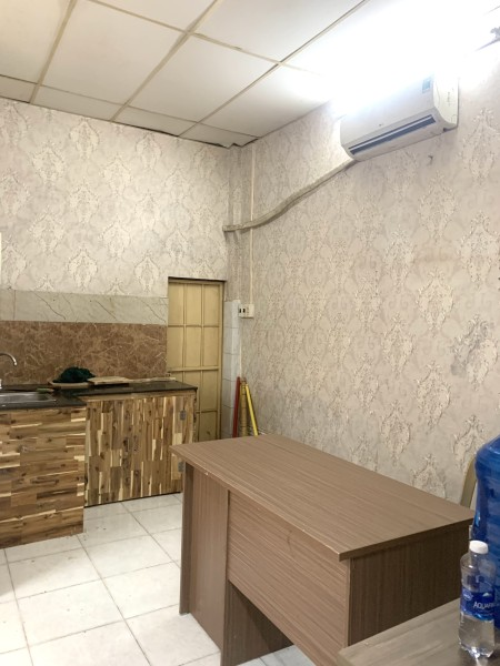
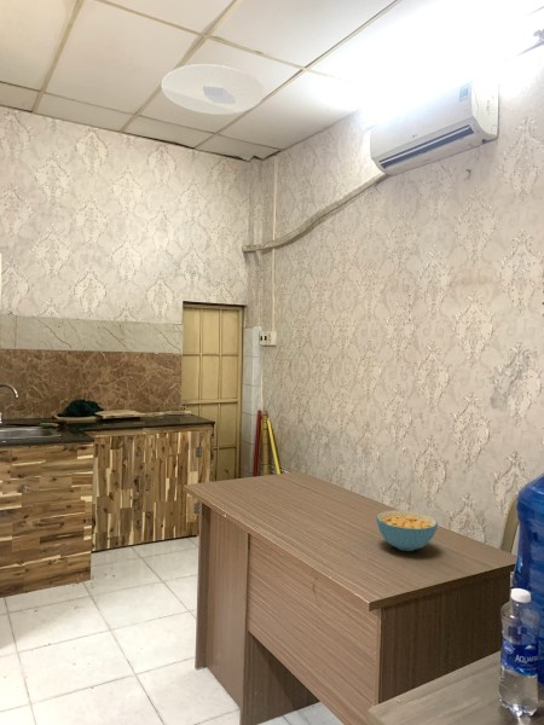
+ cereal bowl (405, 533)
+ ceiling light (213, 86)
